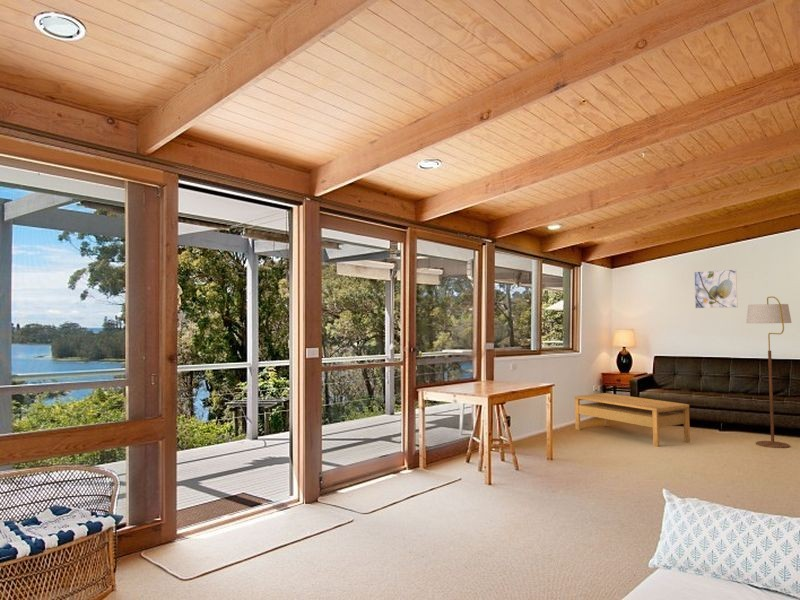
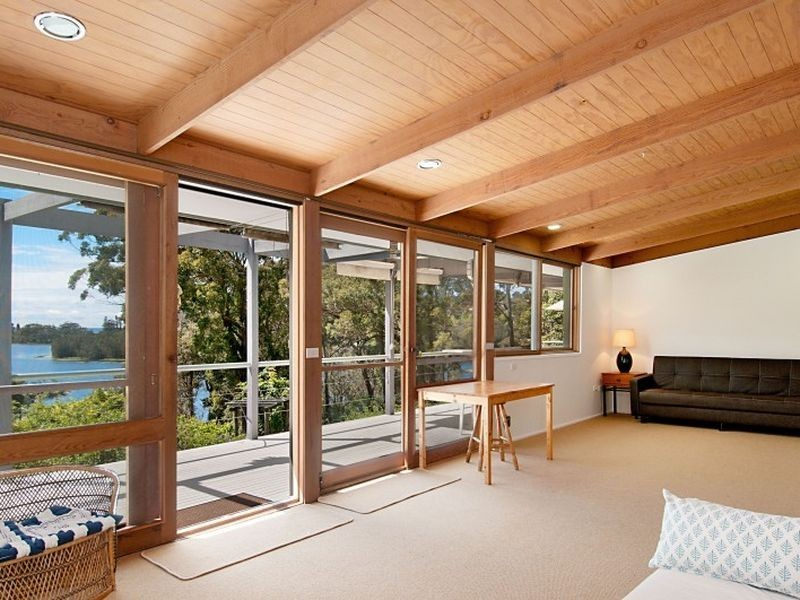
- coffee table (629, 417)
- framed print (715, 289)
- floor lamp (771, 370)
